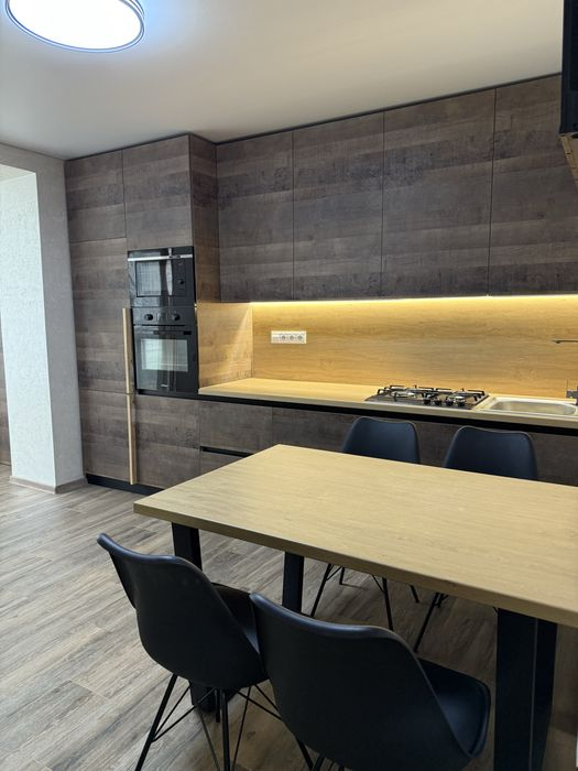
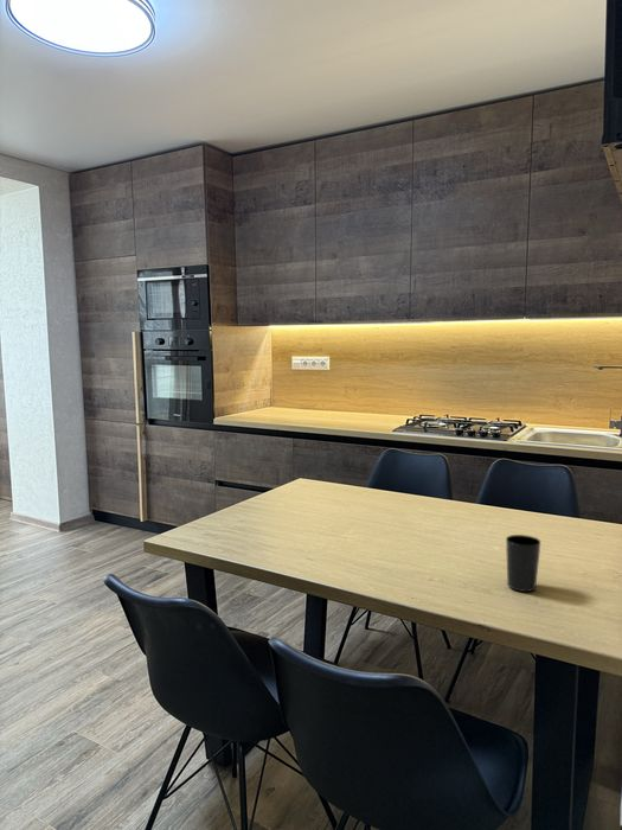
+ cup (522, 563)
